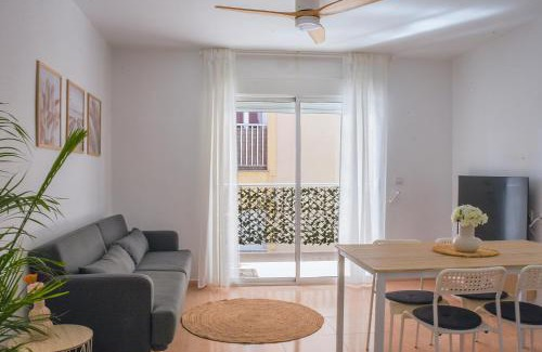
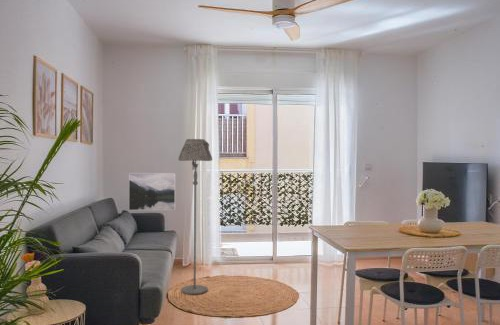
+ floor lamp (195, 214)
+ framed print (152, 191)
